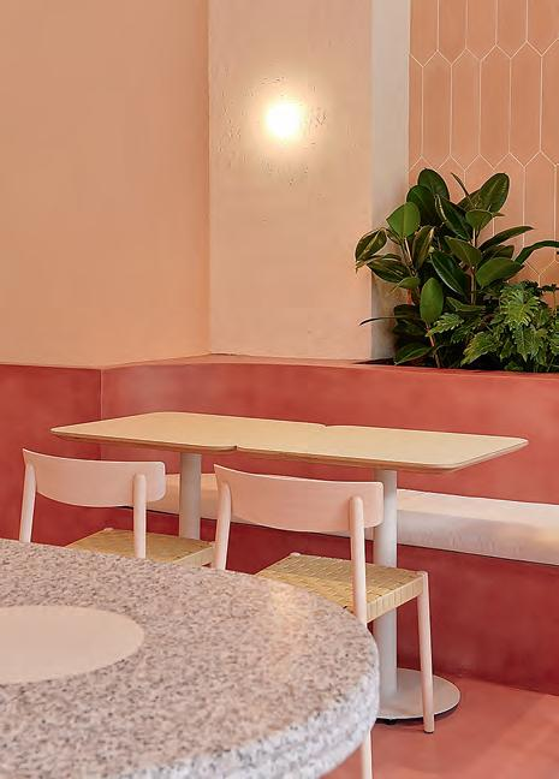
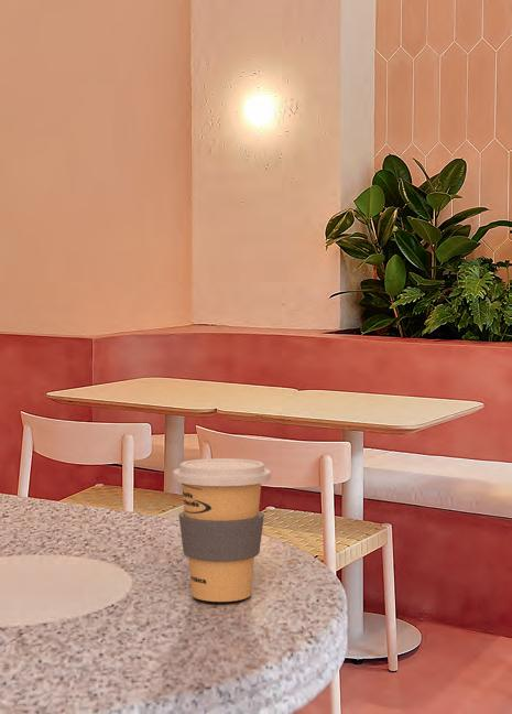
+ coffee cup (221, 529)
